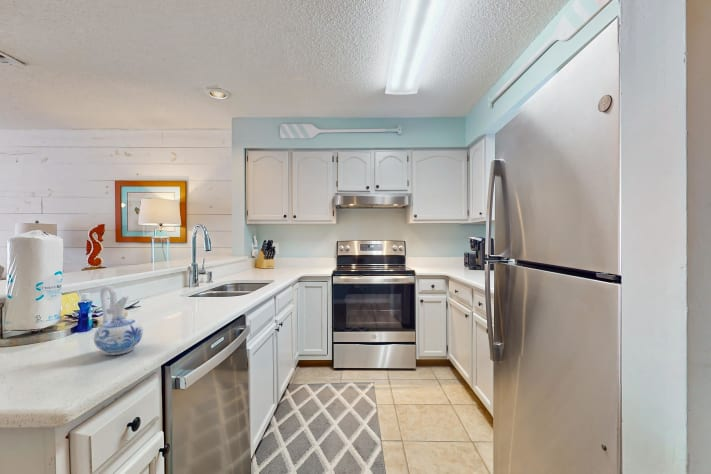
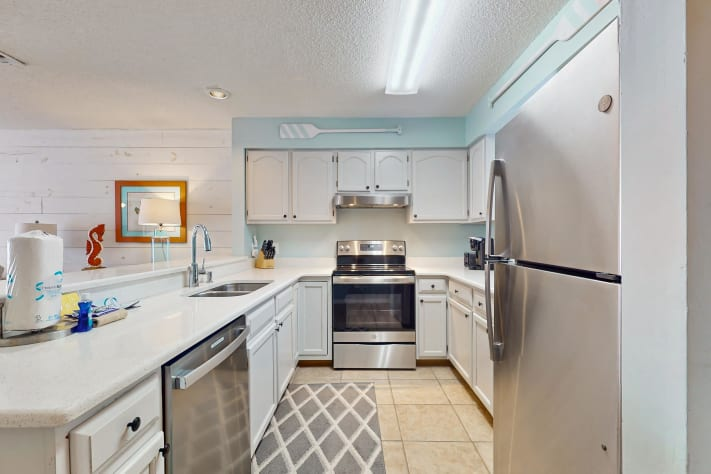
- ceramic pitcher (119, 318)
